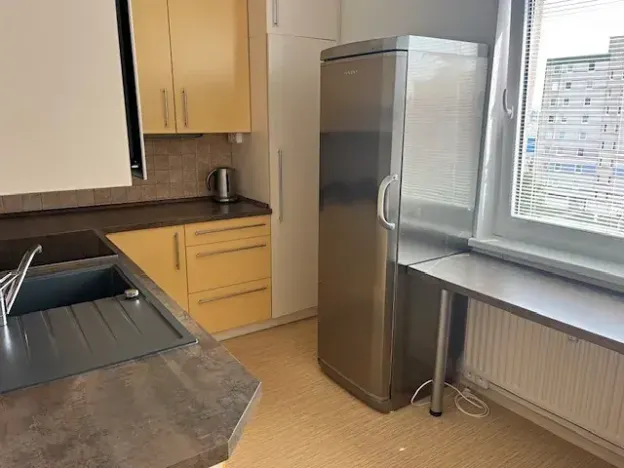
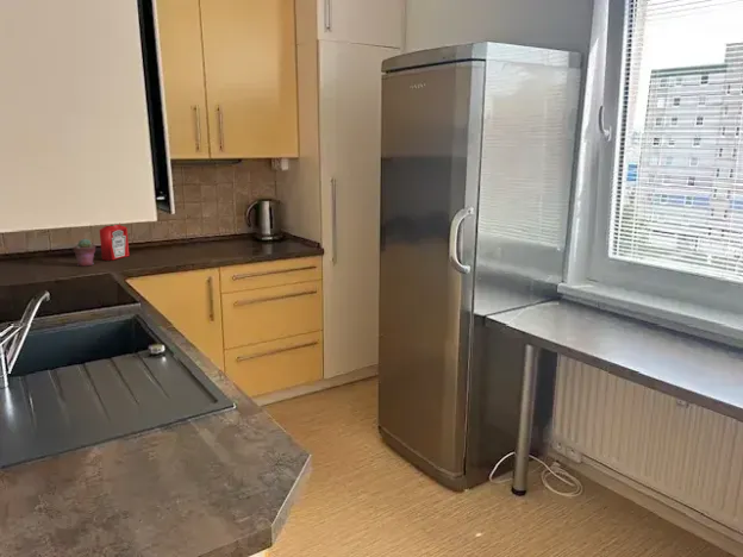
+ potted succulent (85, 251)
+ soap bottle (113, 231)
